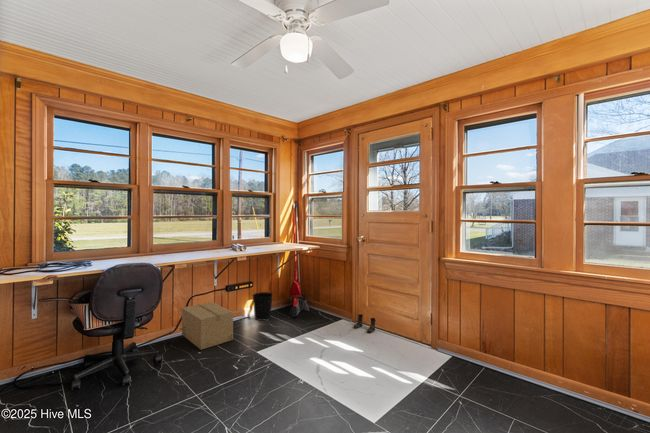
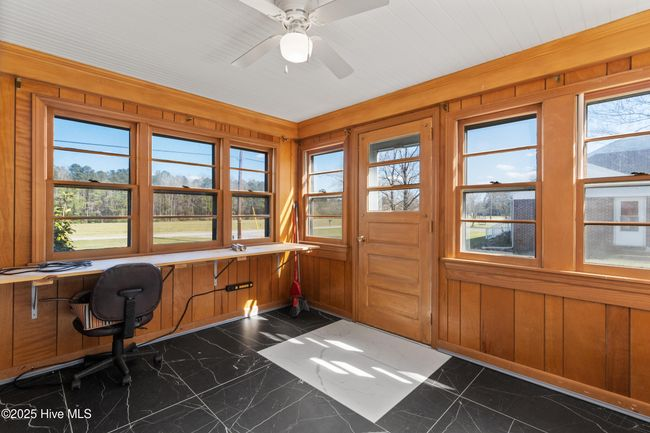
- cardboard box (206, 323)
- wastebasket (262, 306)
- boots (362, 323)
